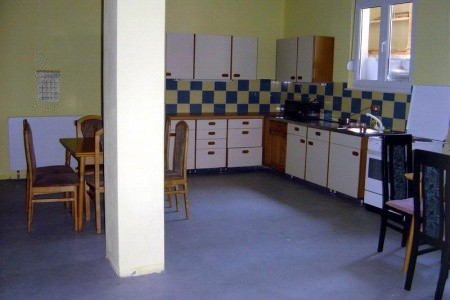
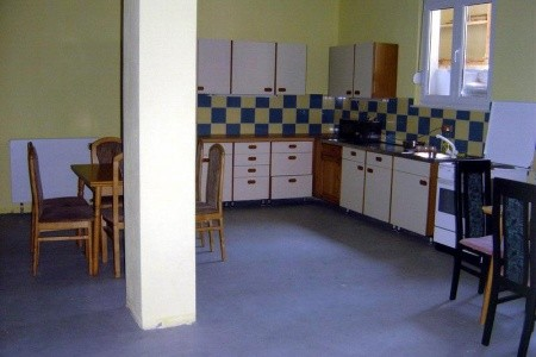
- calendar (48, 82)
